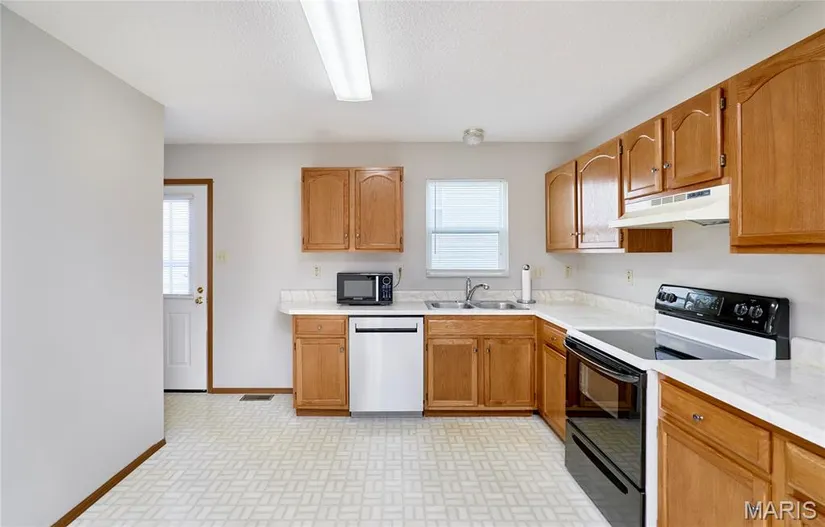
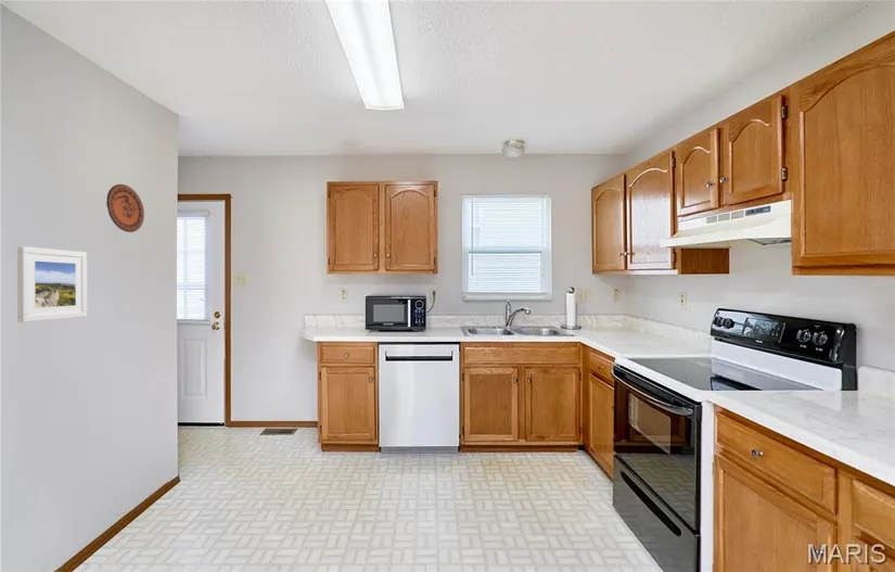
+ decorative plate (125, 208)
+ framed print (54, 284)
